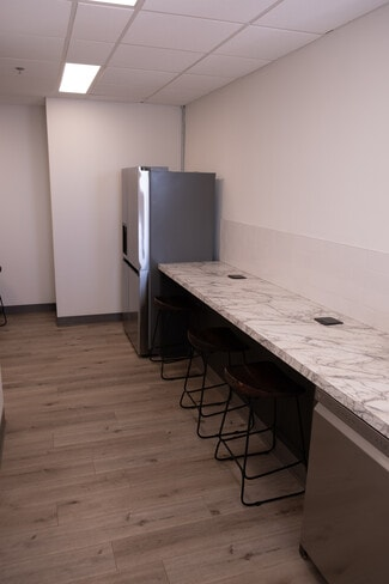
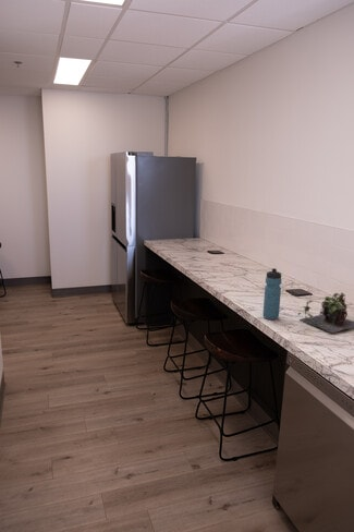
+ plant (332, 309)
+ water bottle (272, 293)
